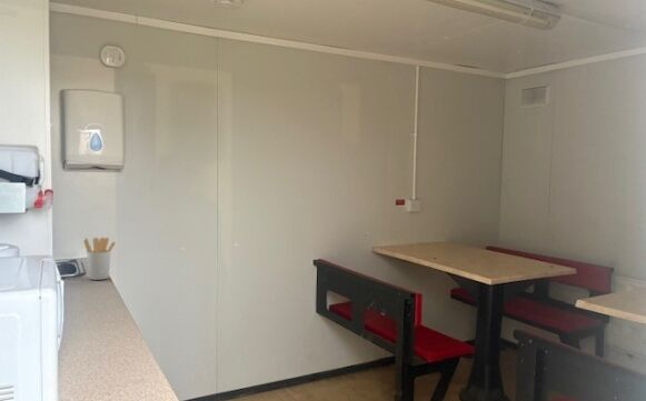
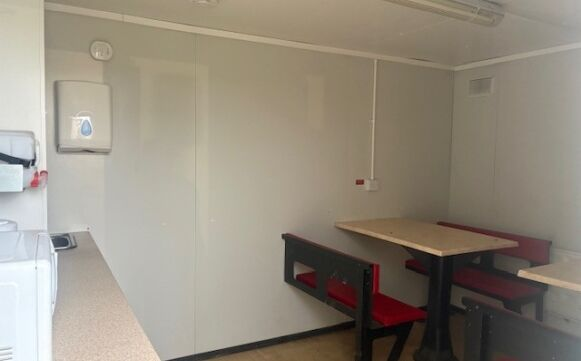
- utensil holder (99, 257)
